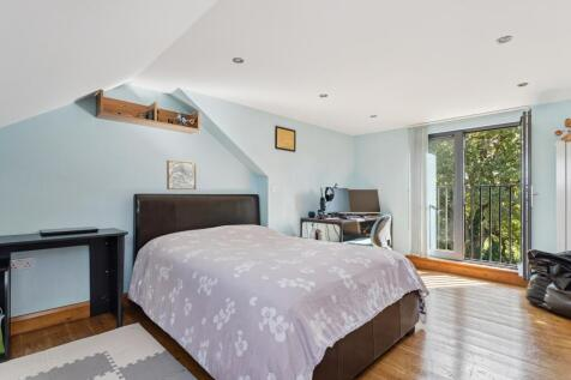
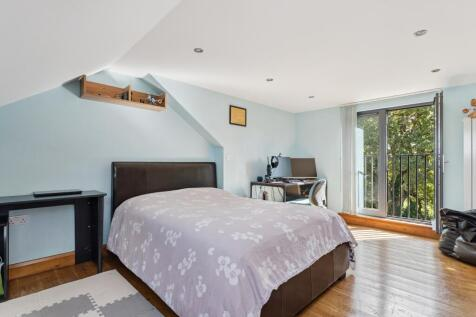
- wall art (181, 175)
